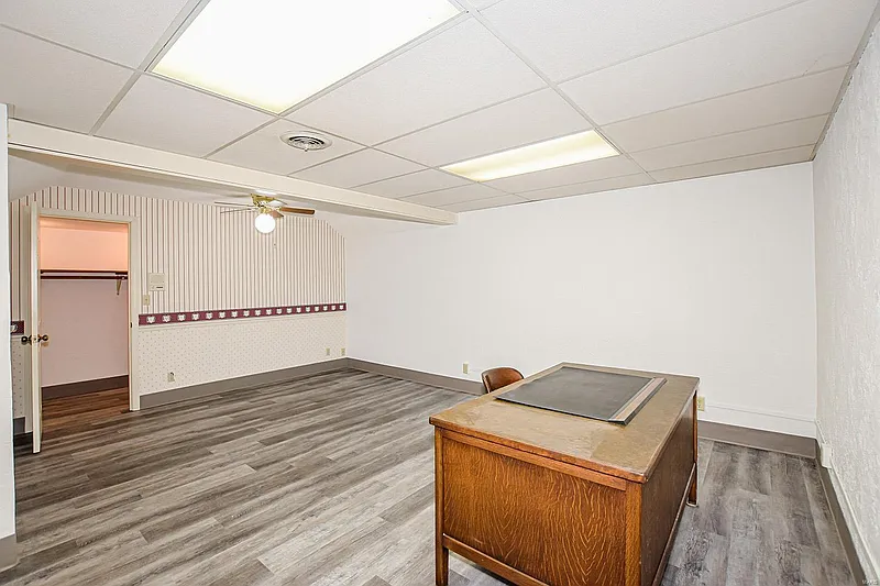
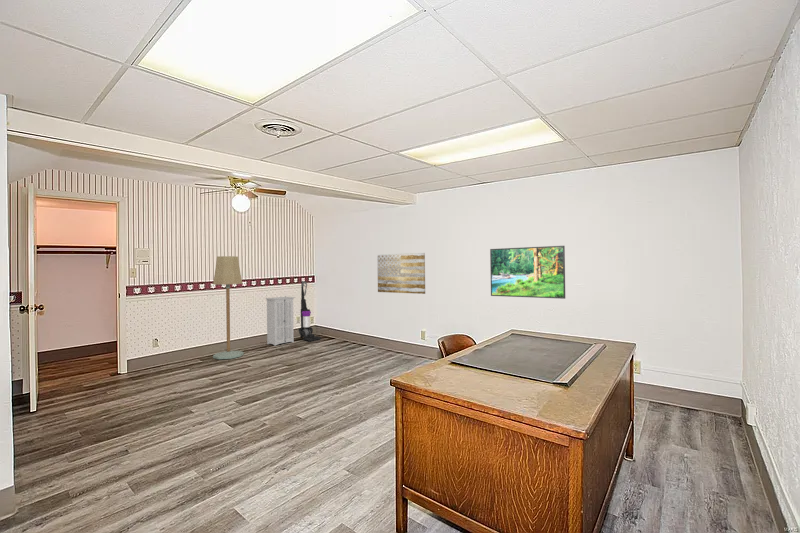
+ wall art (400, 273)
+ vacuum cleaner (307, 310)
+ storage cabinet (280, 320)
+ floor lamp (228, 306)
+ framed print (525, 272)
